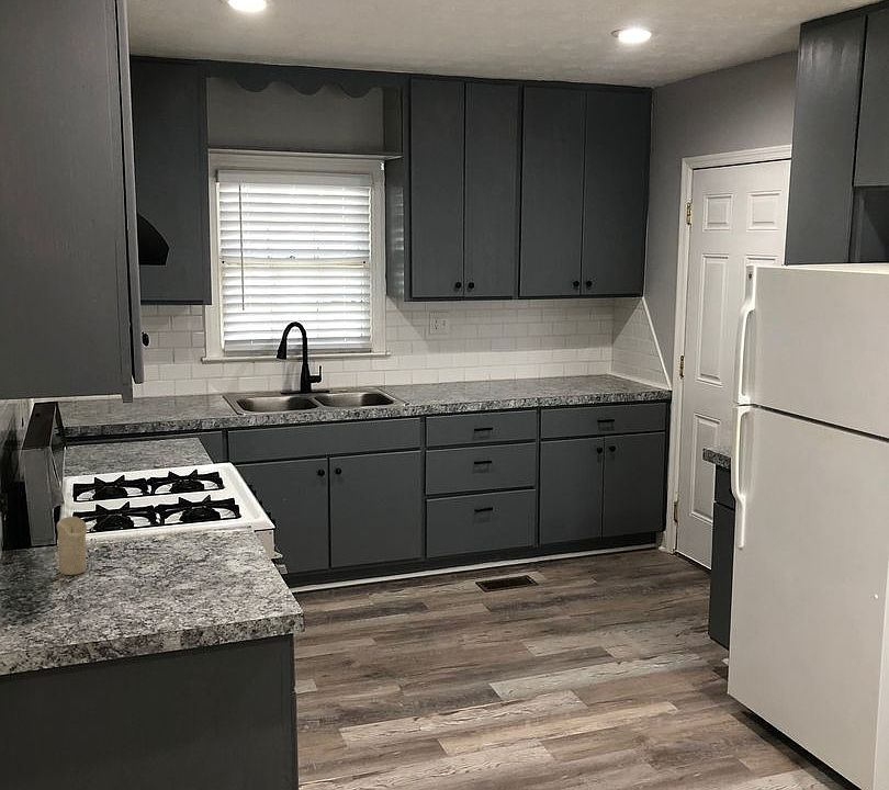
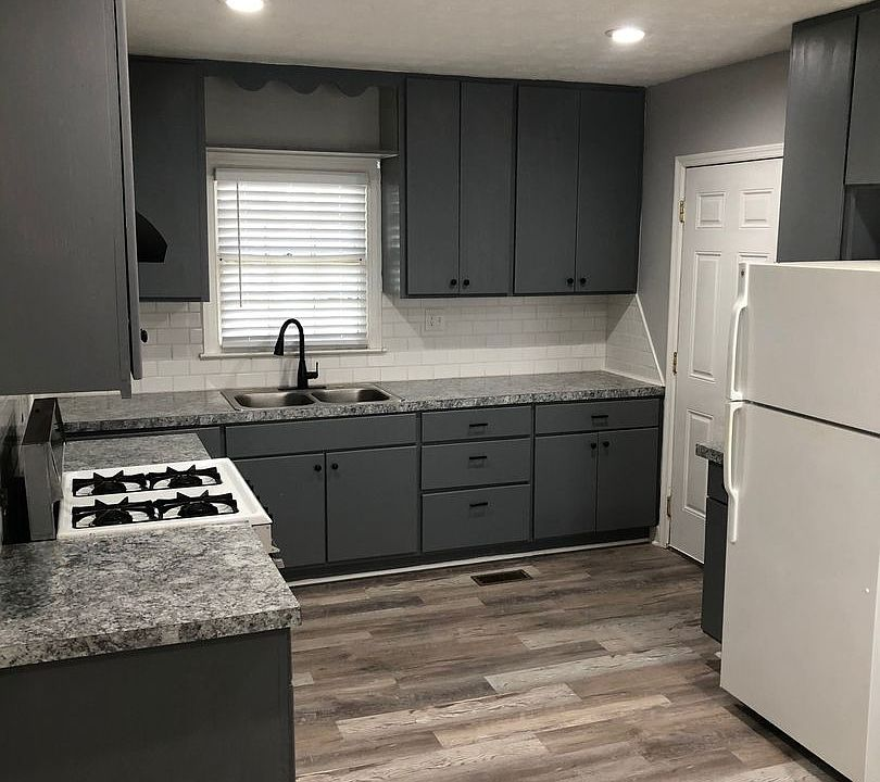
- candle (71, 545)
